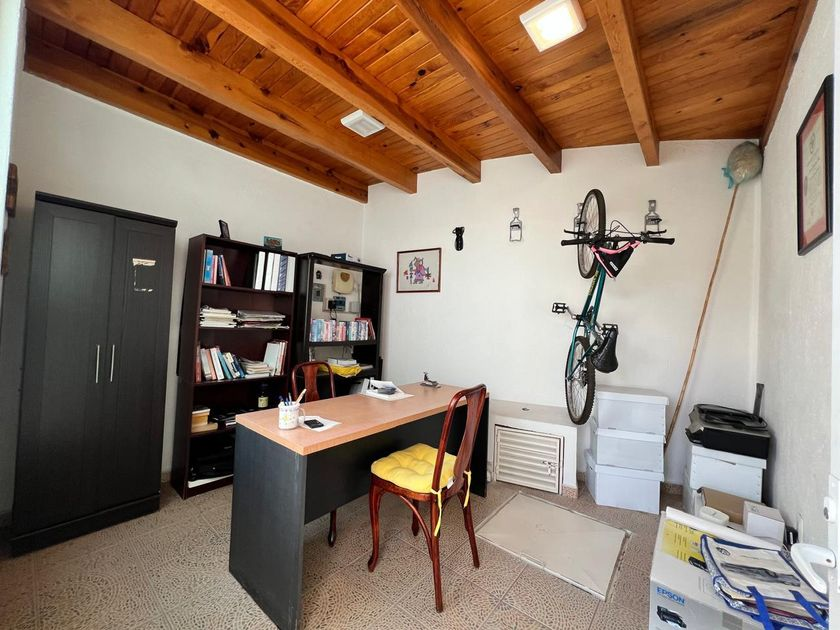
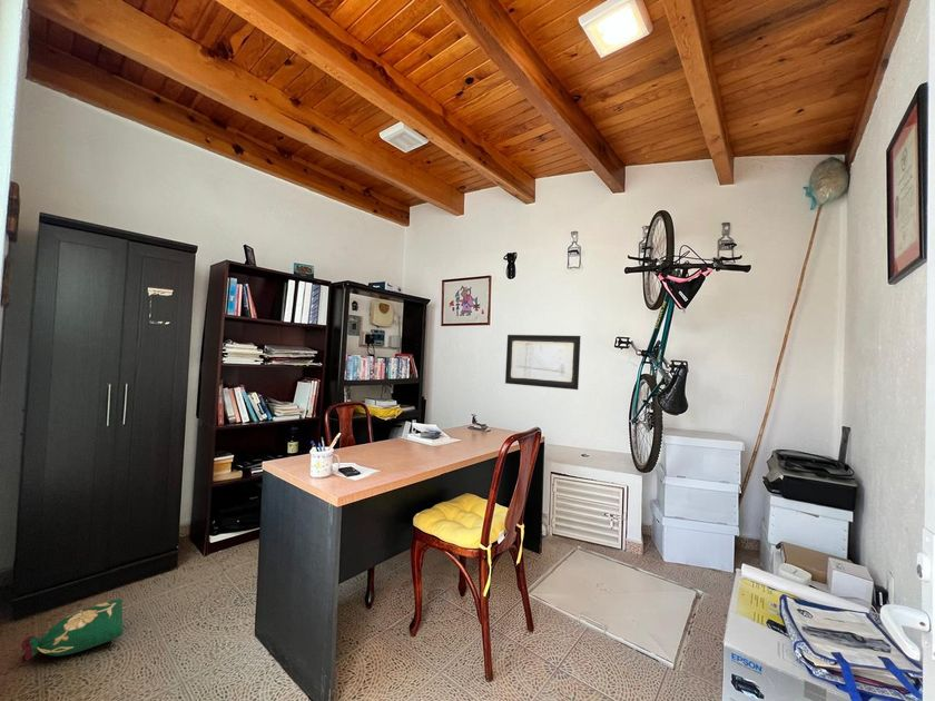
+ wall art (541, 361)
+ bag (75, 631)
